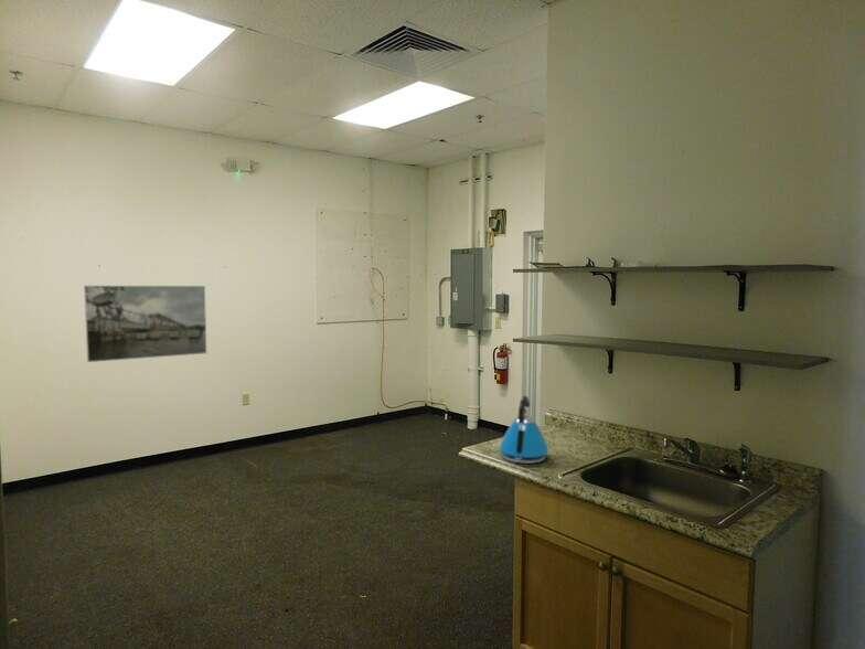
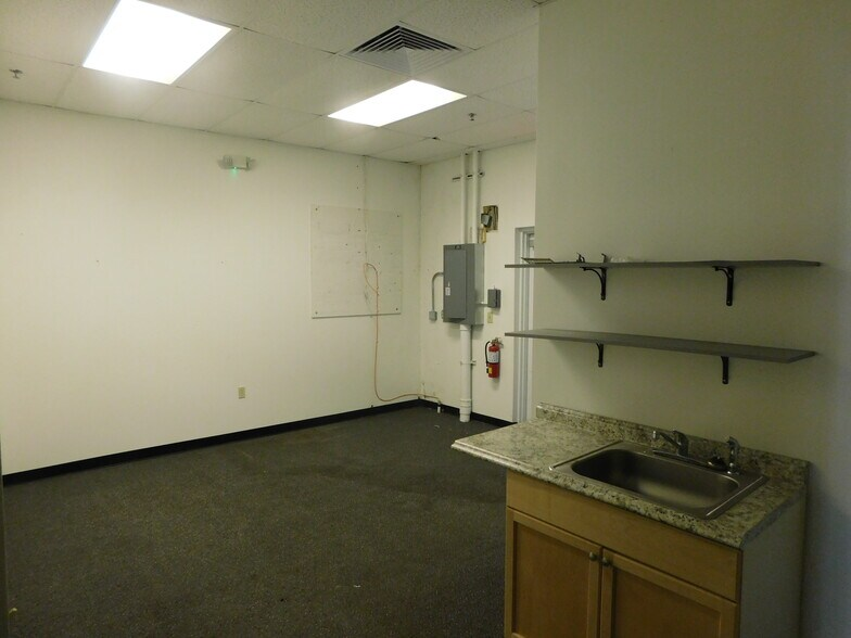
- kettle (523, 426)
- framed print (149, 321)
